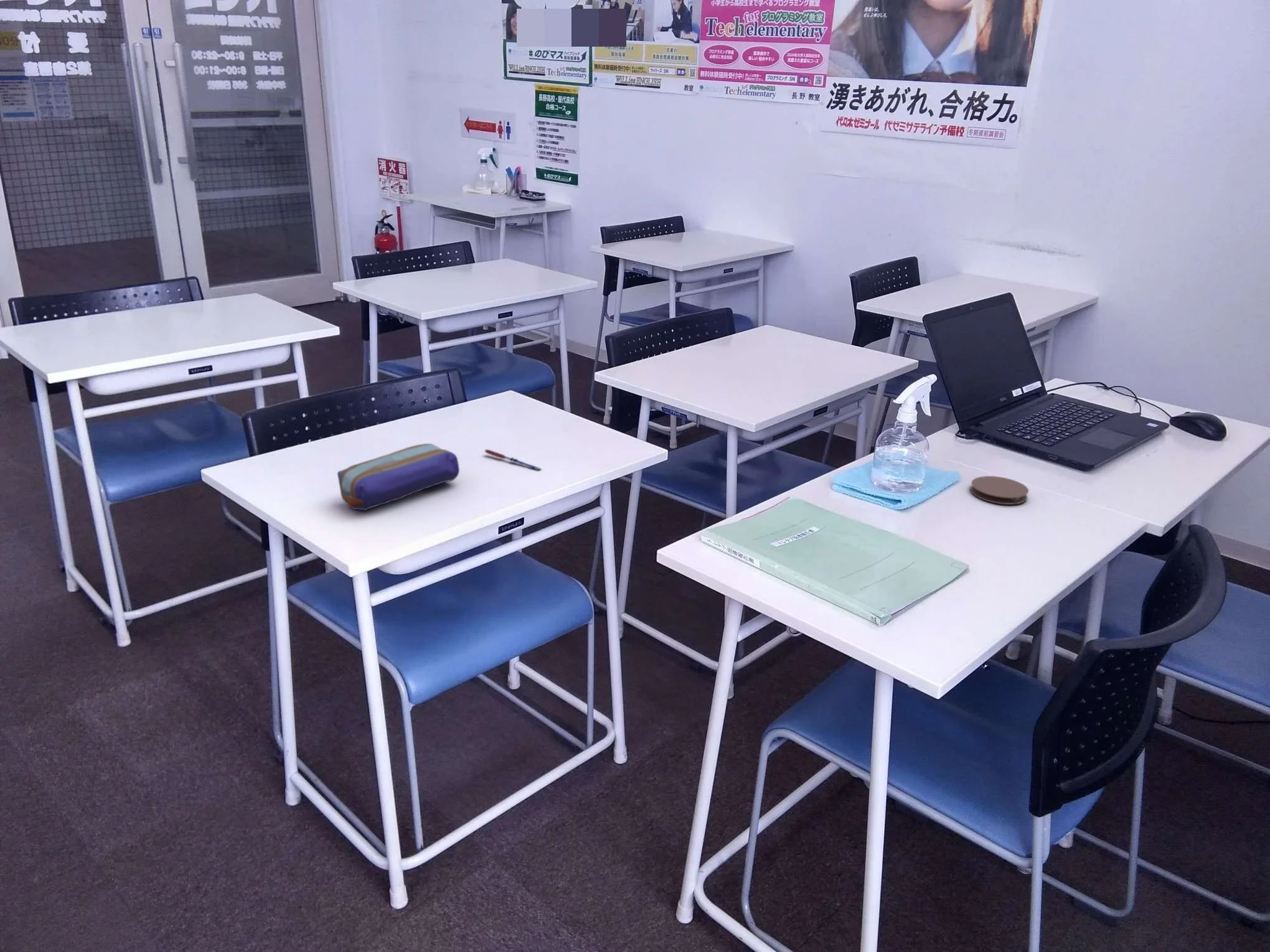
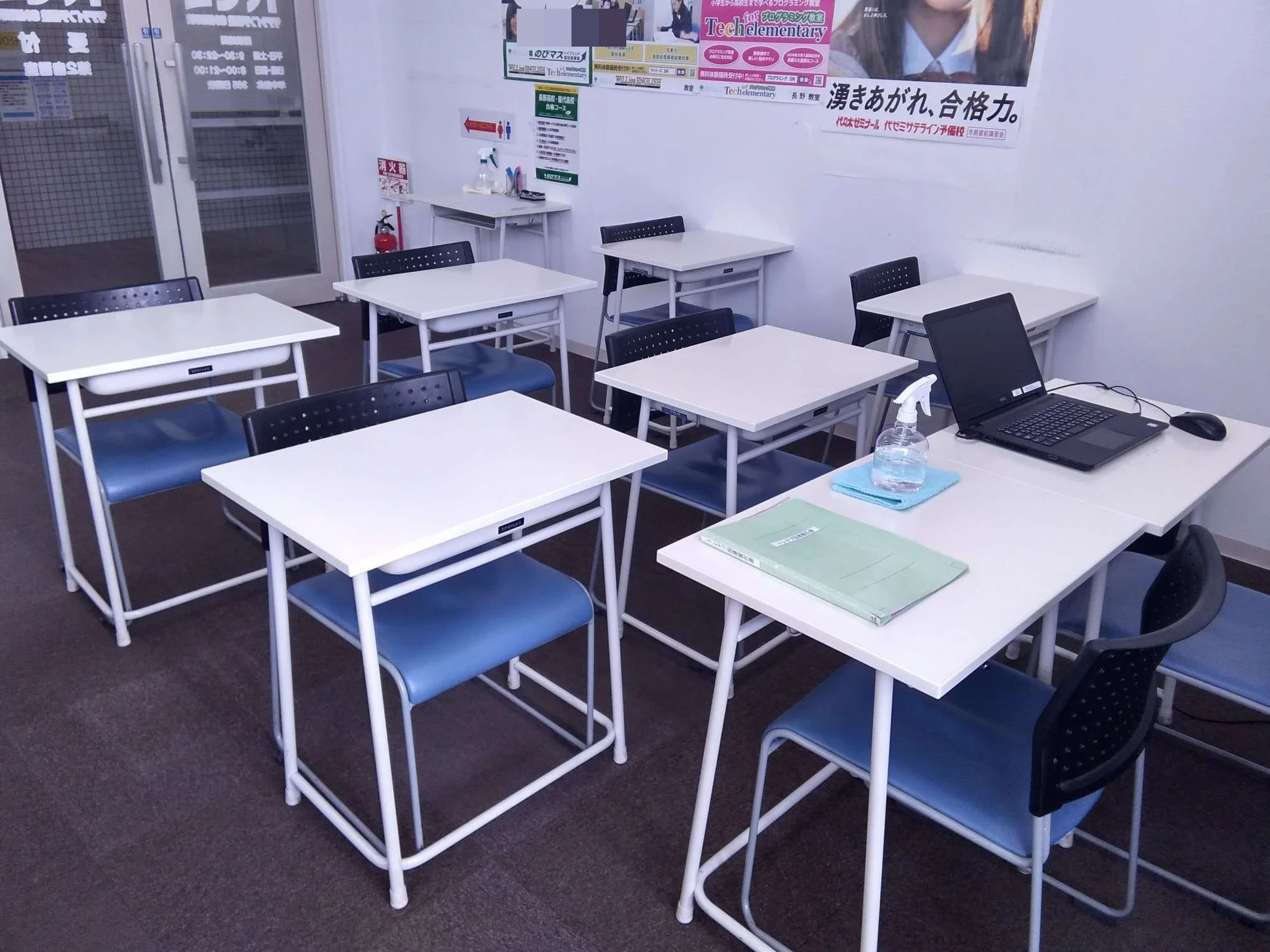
- pen (512, 459)
- coaster (999, 490)
- pencil case (400, 475)
